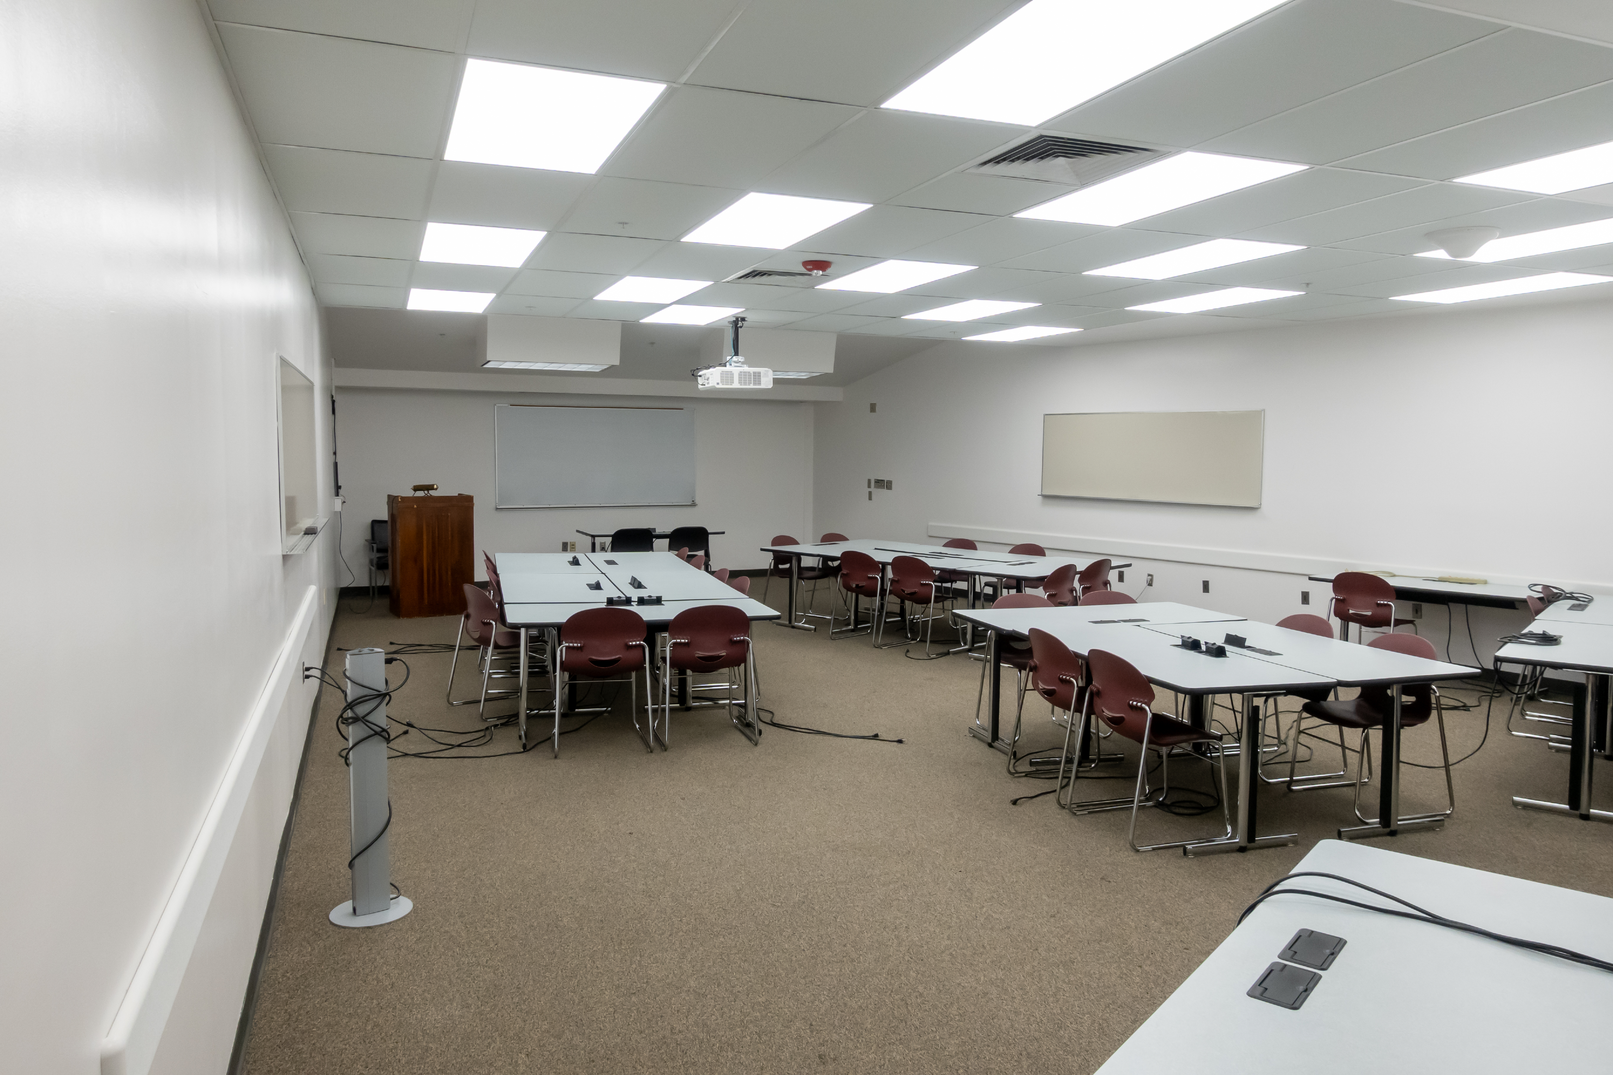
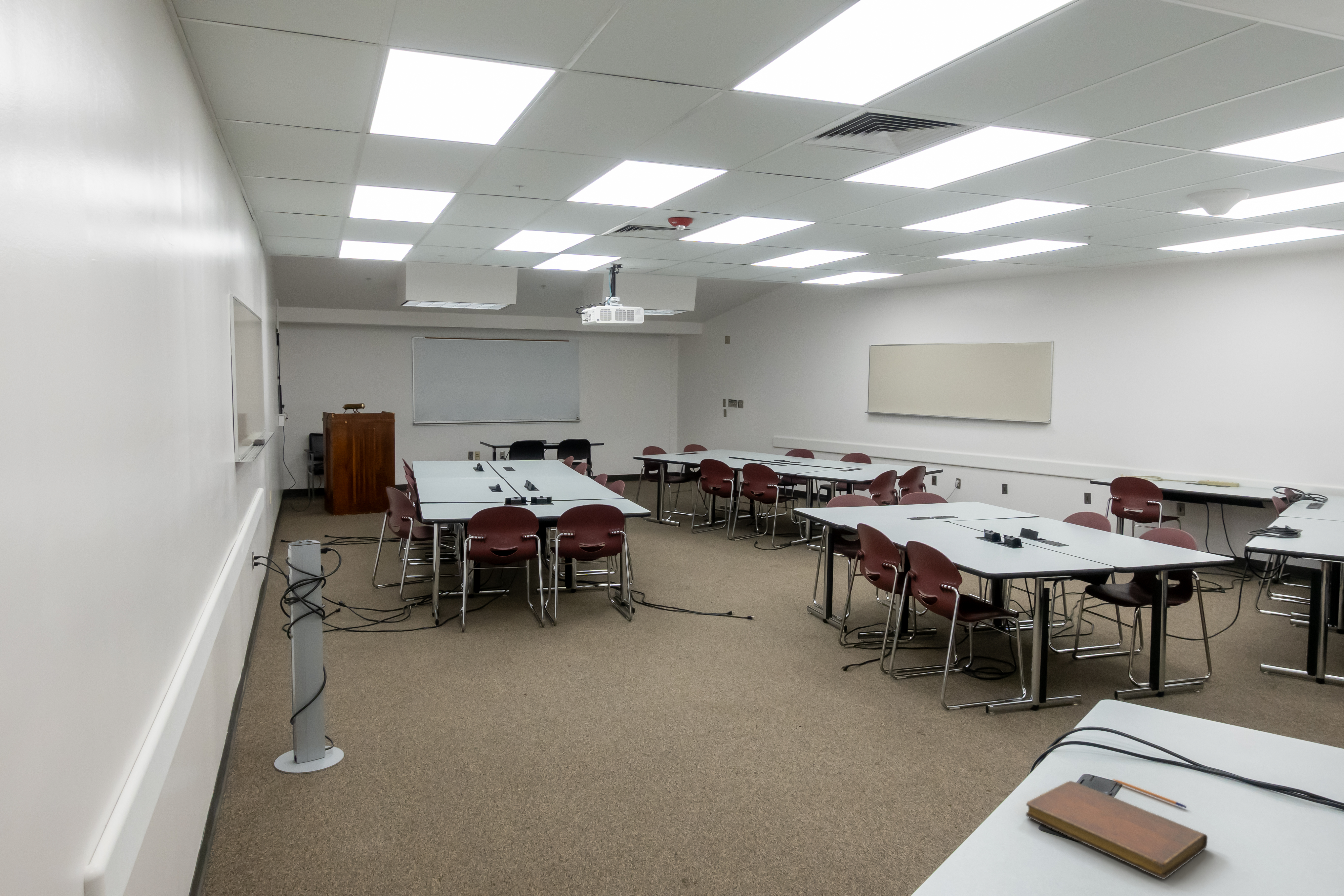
+ pen (1147, 792)
+ notebook (1113, 824)
